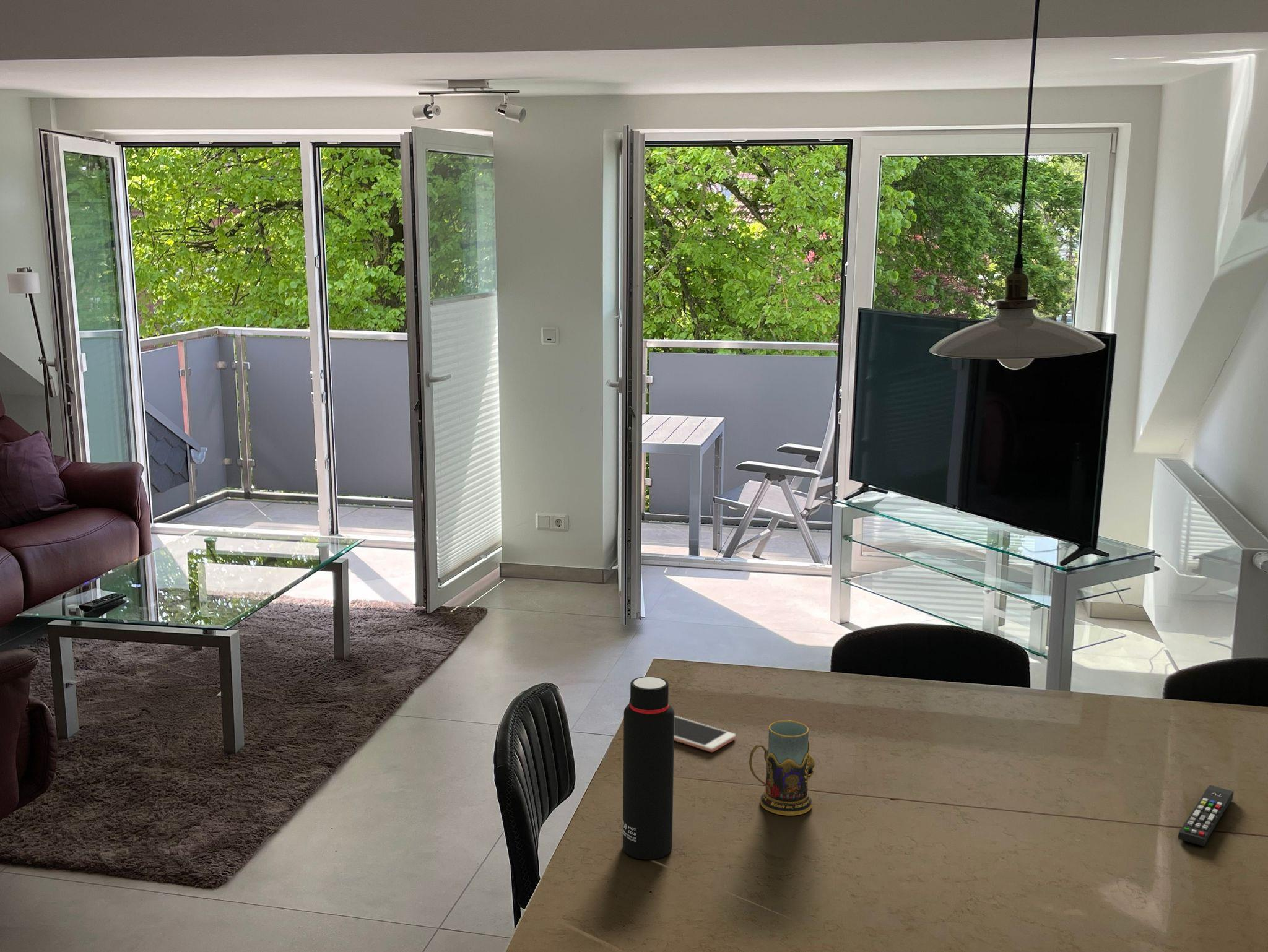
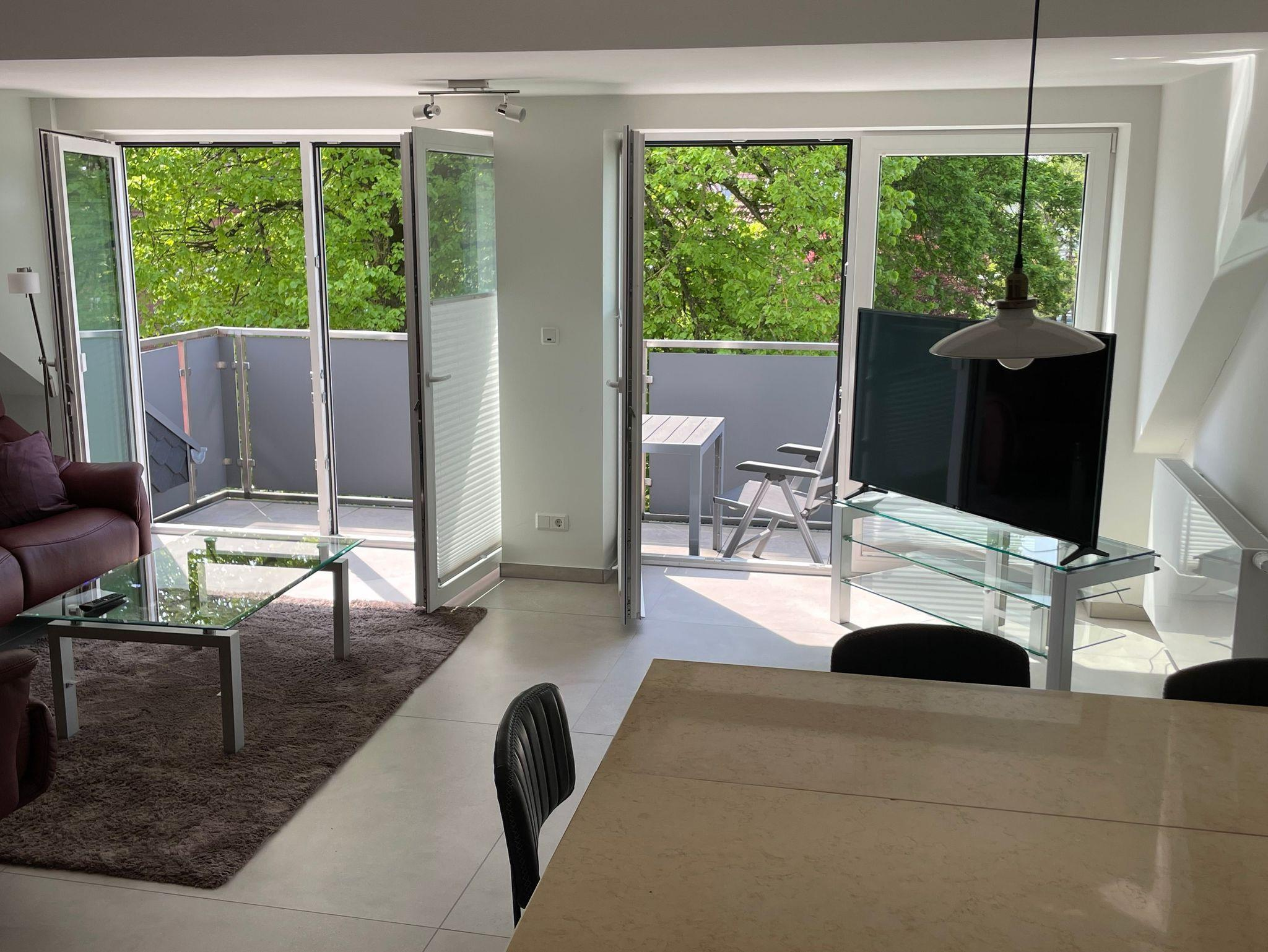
- cell phone (687, 732)
- mug (781, 767)
- remote control (1207, 814)
- water bottle (646, 764)
